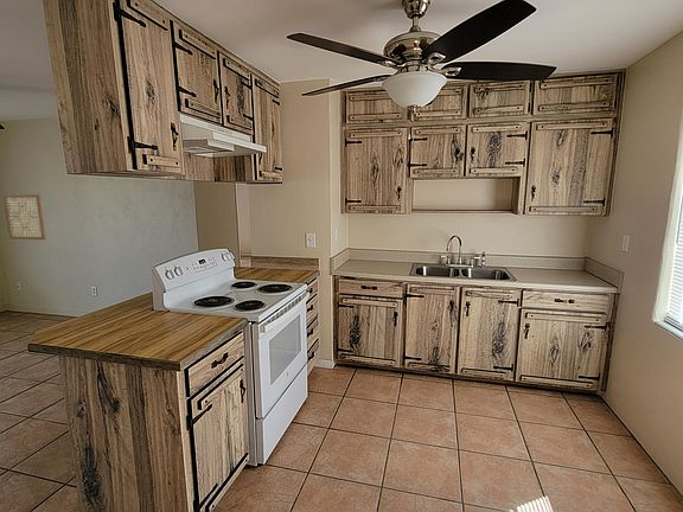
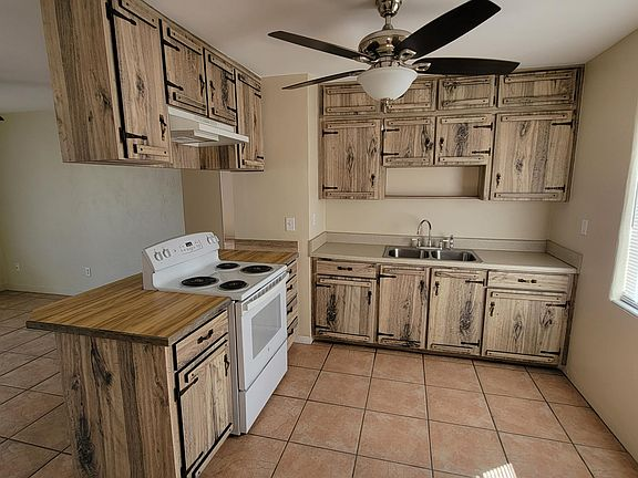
- wall art (23, 216)
